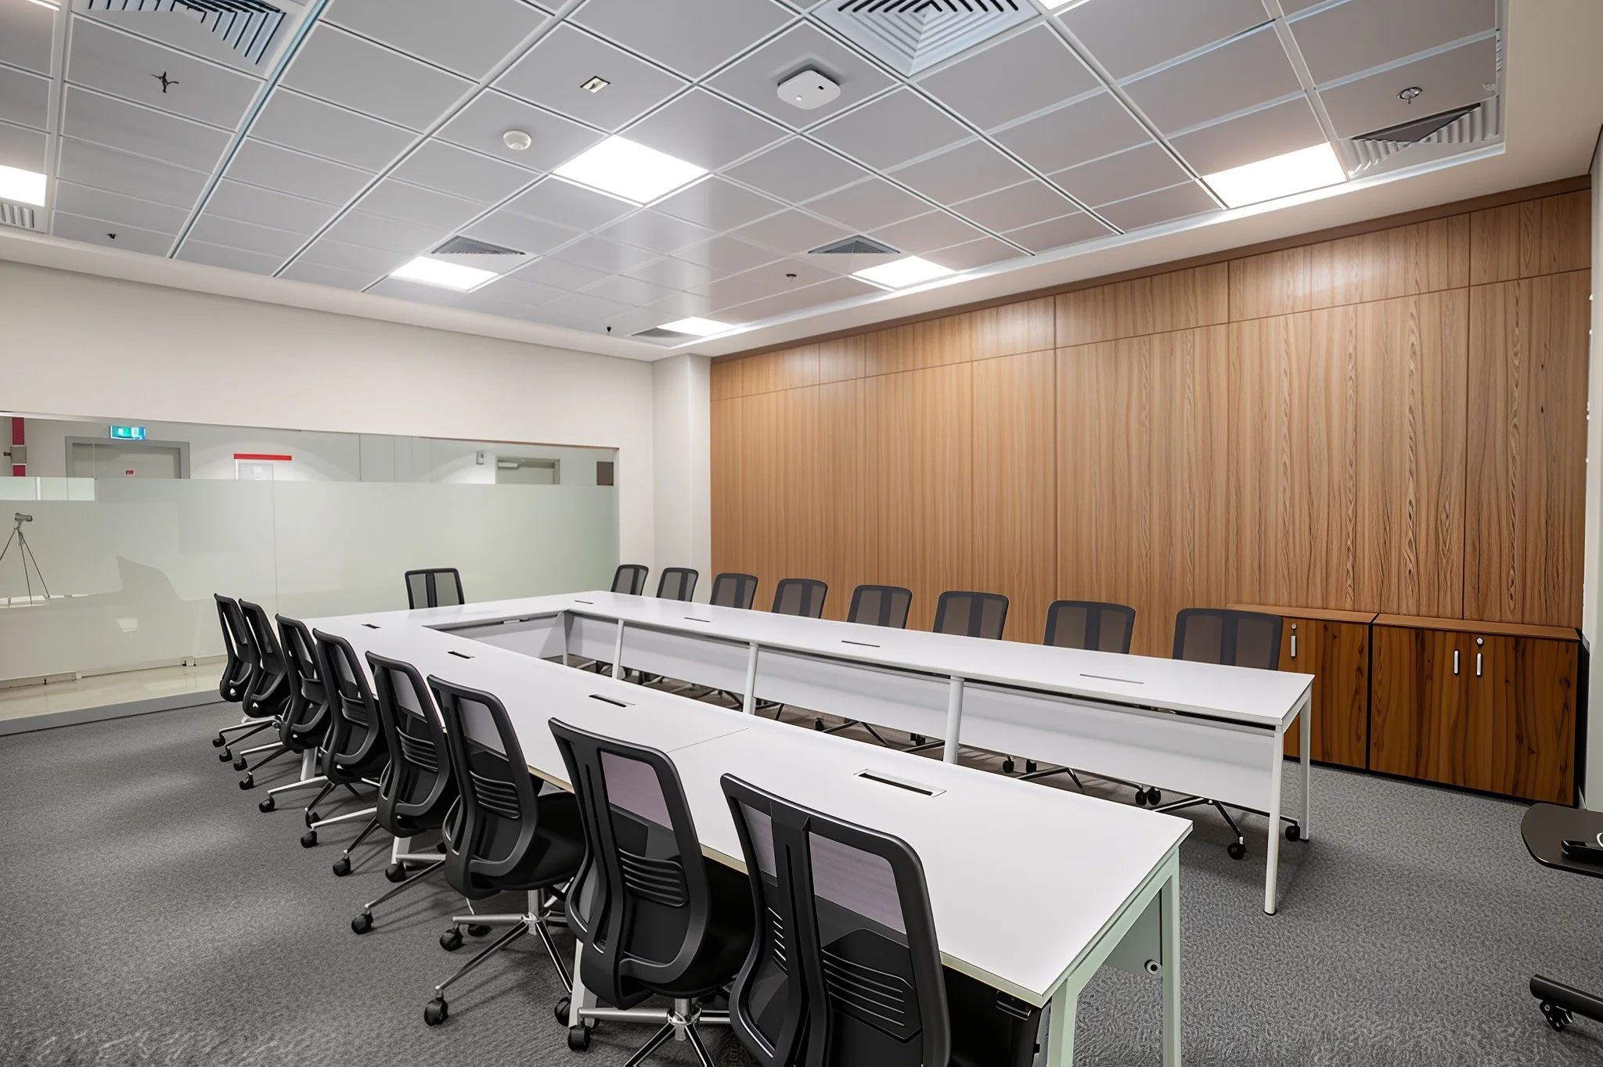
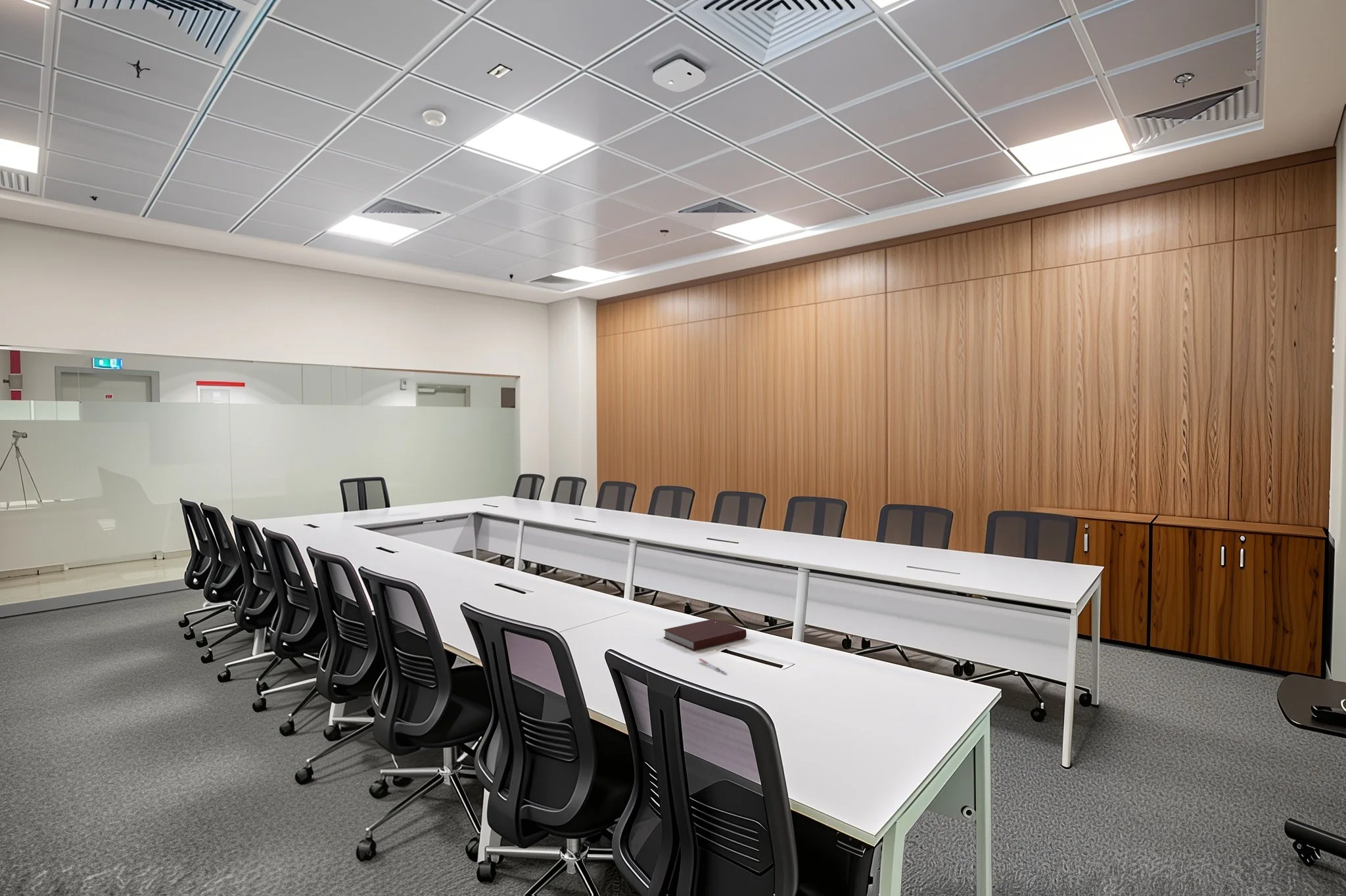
+ pen (712, 665)
+ notebook (705, 633)
